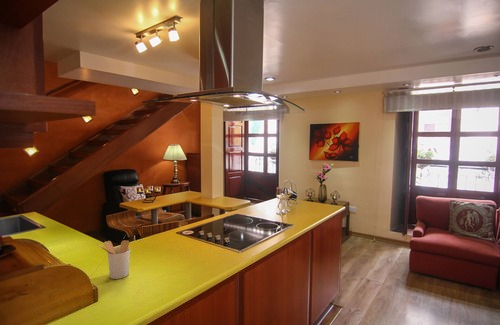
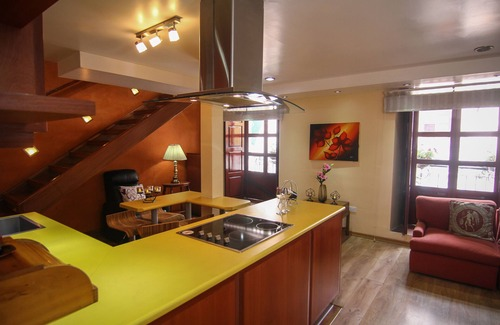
- utensil holder (114, 258)
